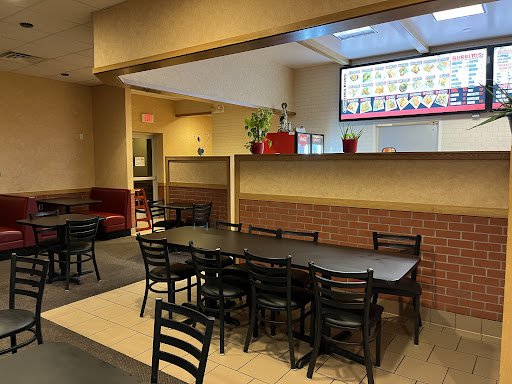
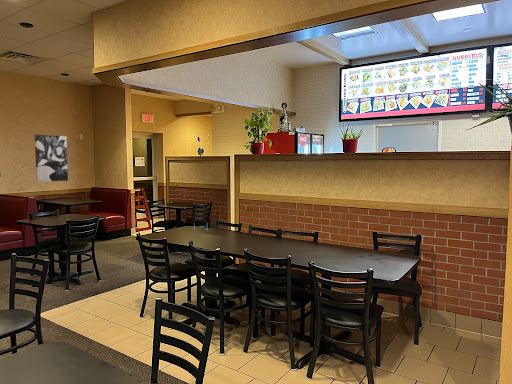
+ wall art (51, 158)
